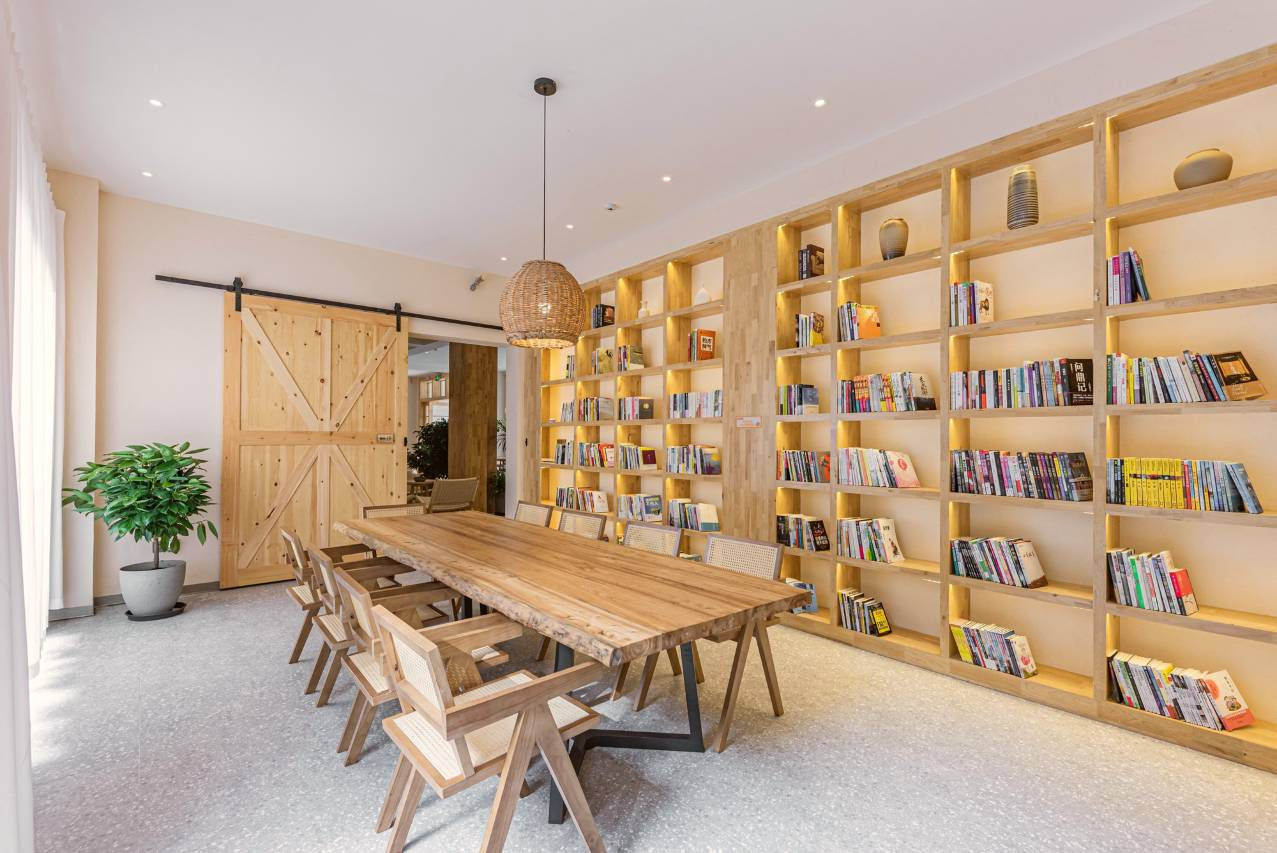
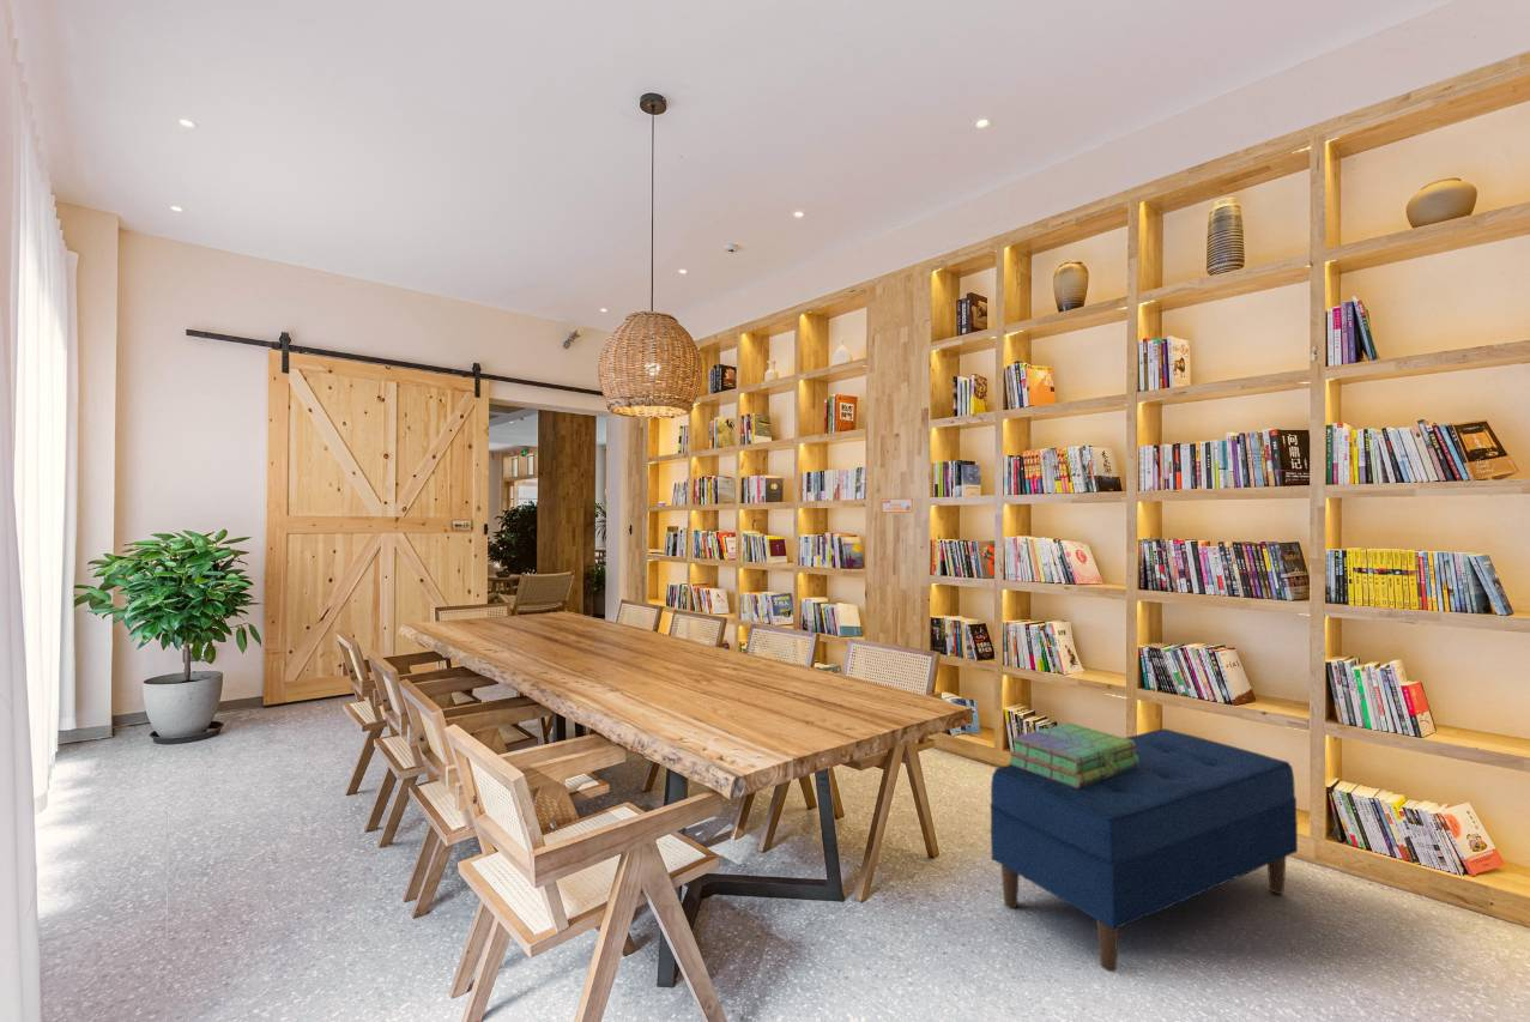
+ stack of books (1072, 751)
+ bench (1144, 831)
